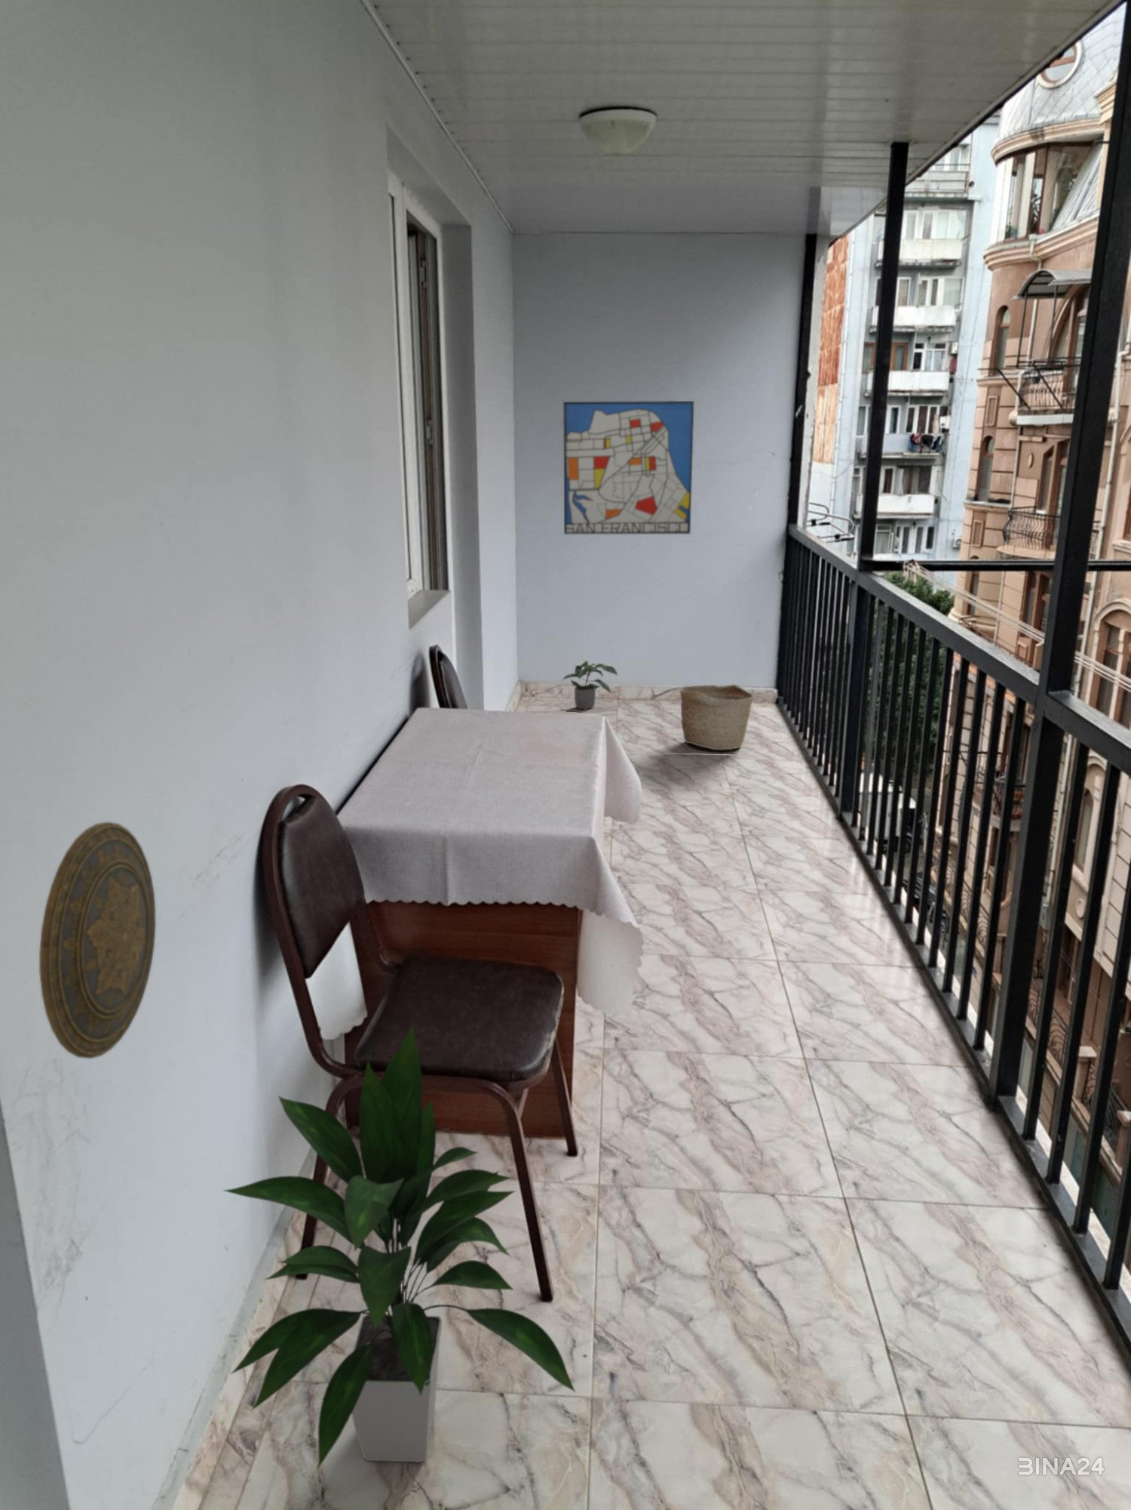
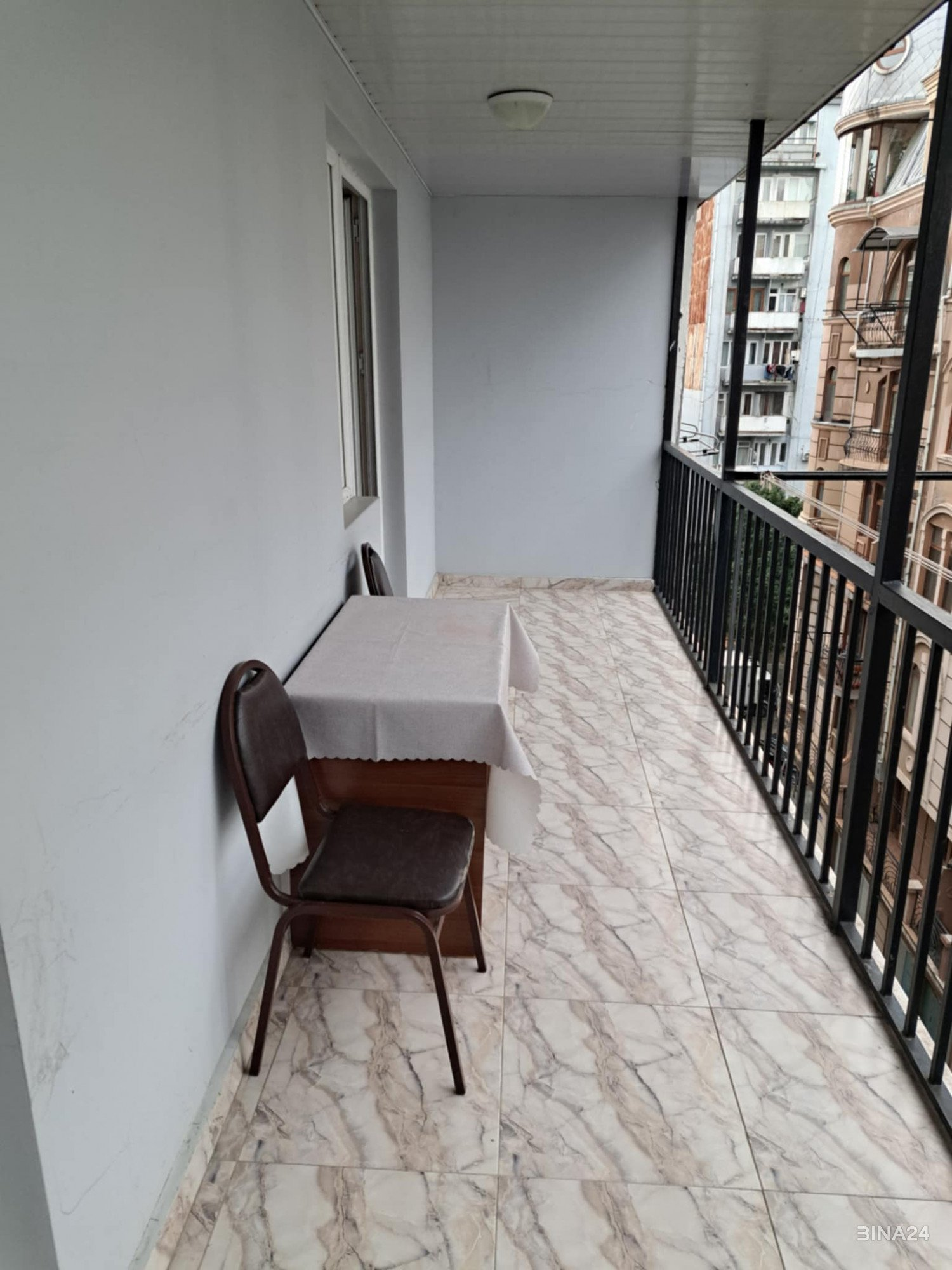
- decorative plate (113, 938)
- wall art (627, 468)
- indoor plant (402, 1273)
- basket (715, 715)
- potted plant (589, 685)
